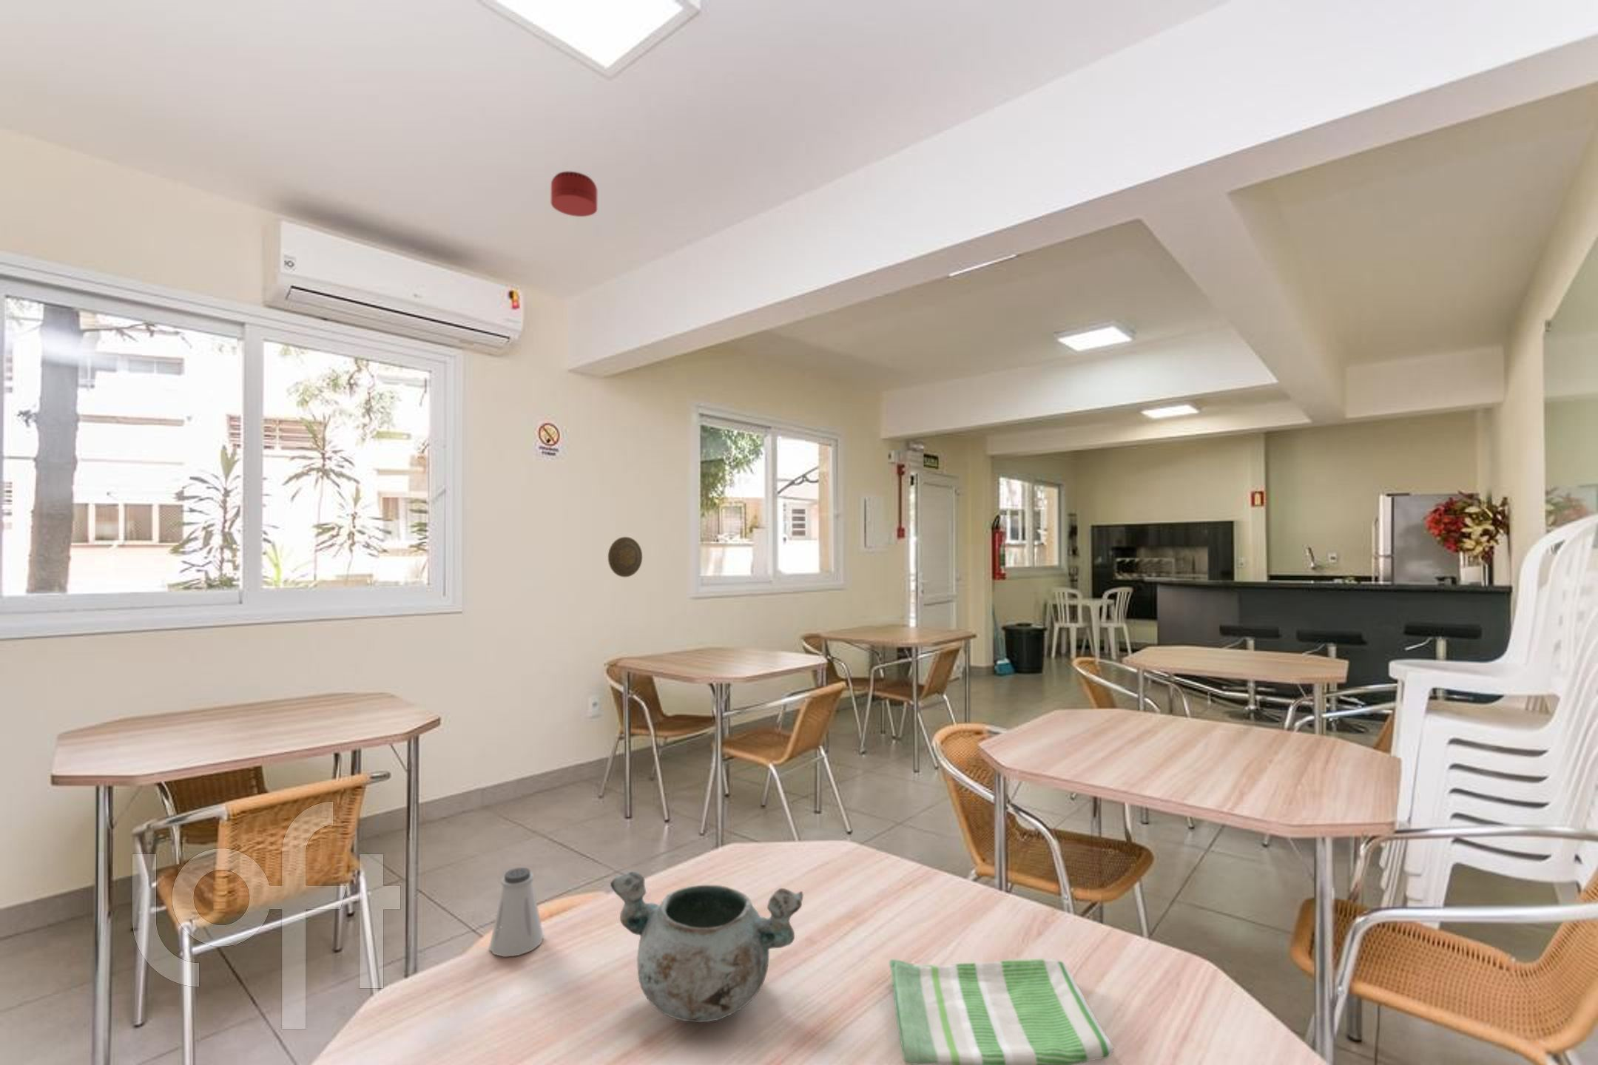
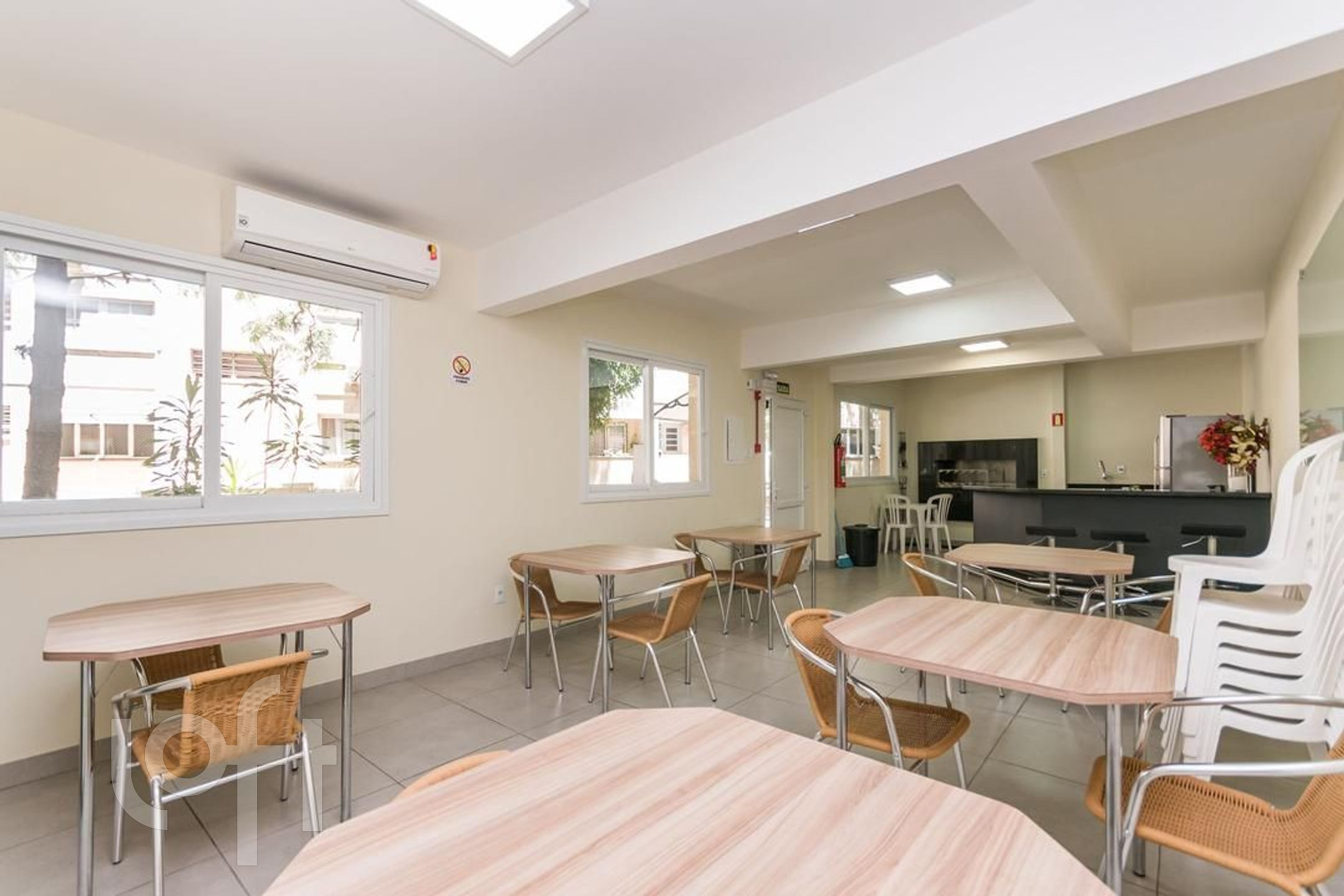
- saltshaker (517, 907)
- smoke detector (574, 193)
- decorative bowl (704, 940)
- decorative plate (625, 557)
- dish towel (992, 1006)
